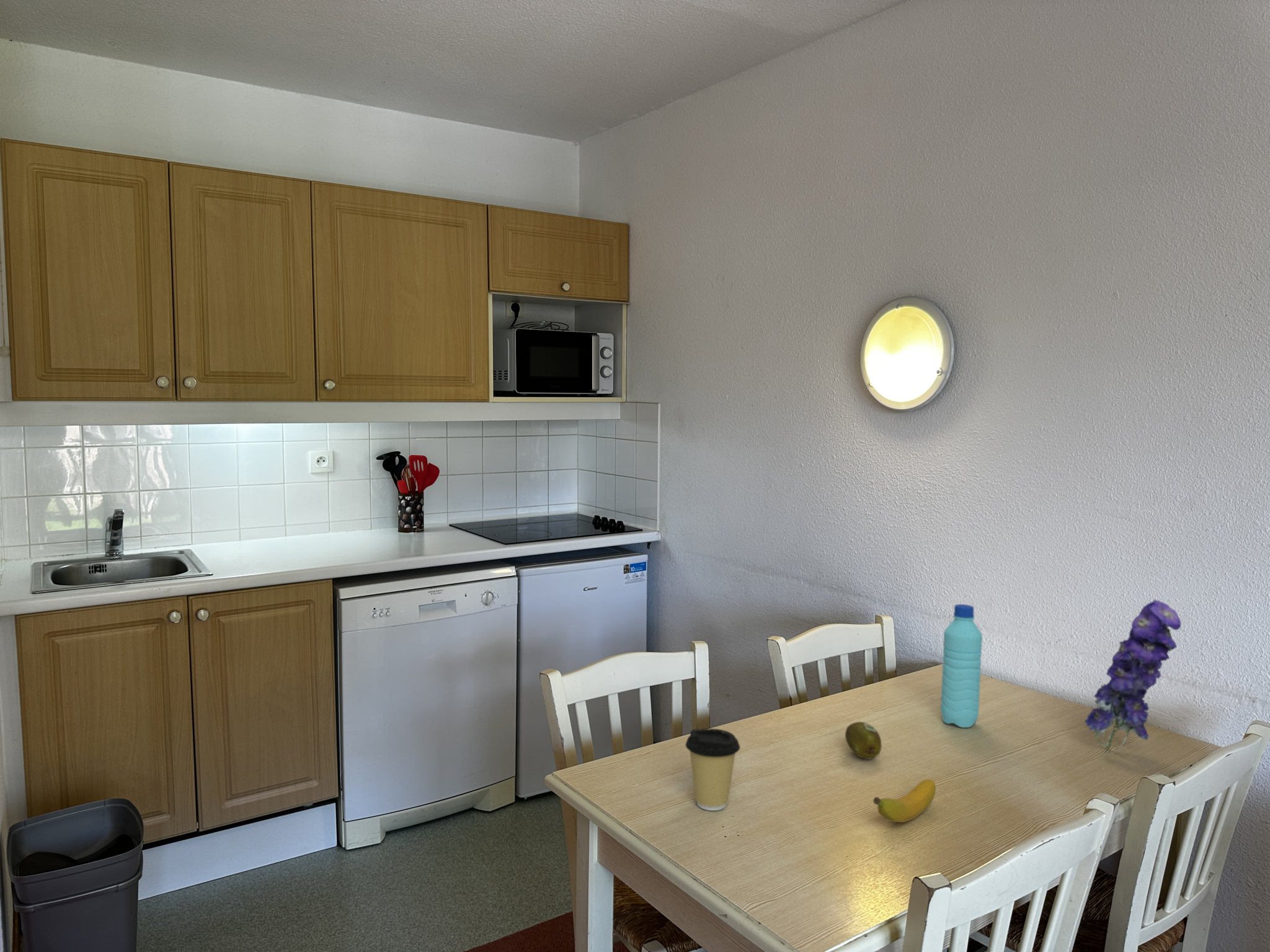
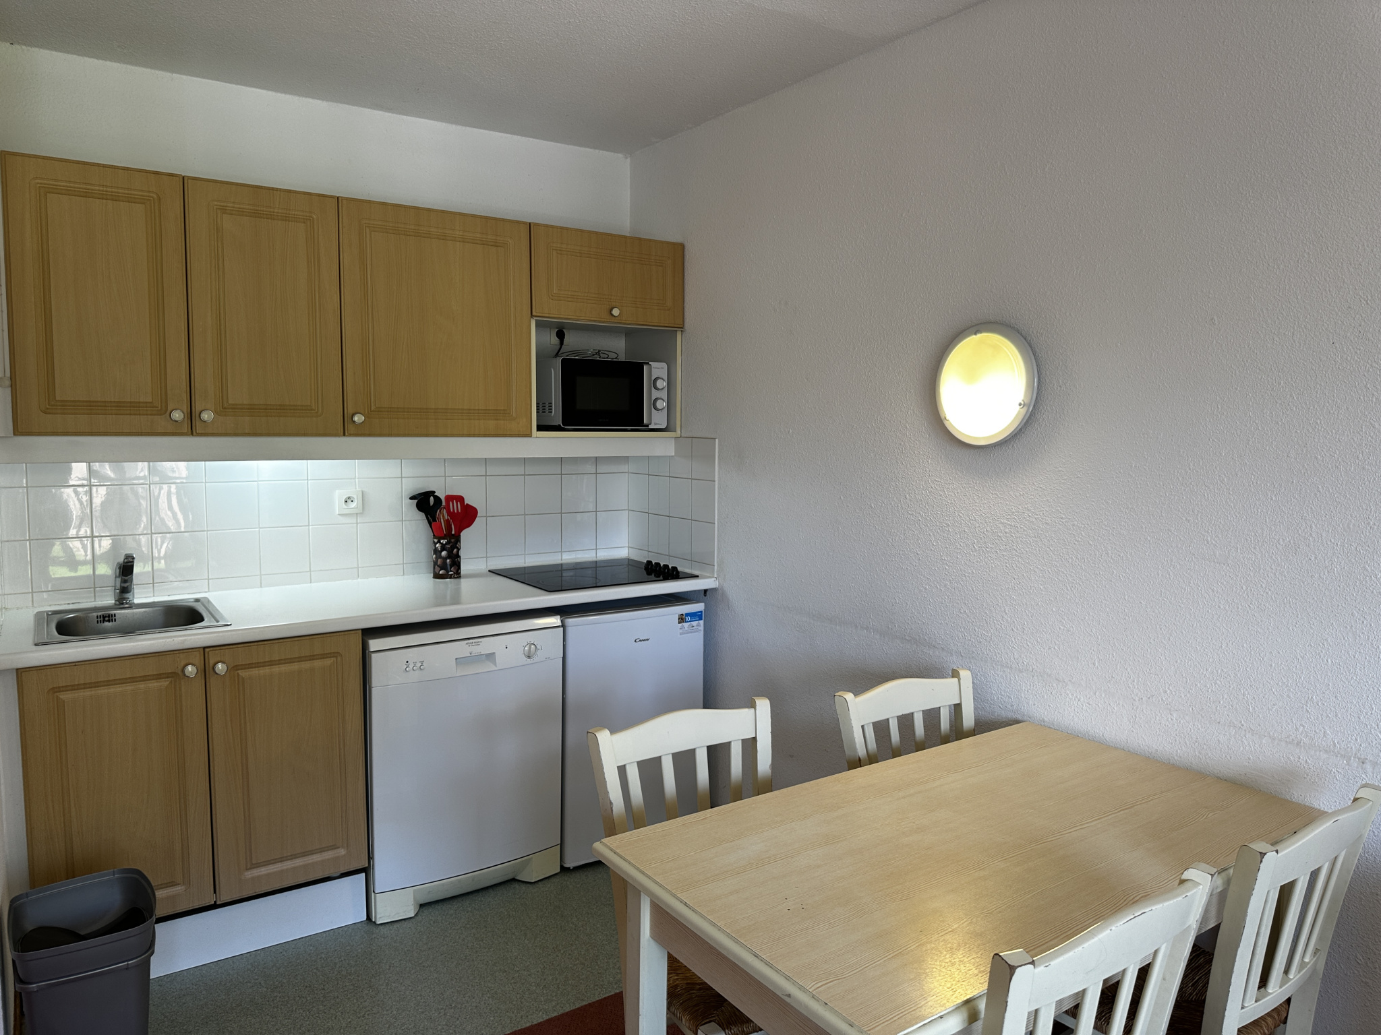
- coffee cup (712, 769)
- banana (905, 800)
- water bottle (961, 664)
- fruit (863, 740)
- flower (1133, 678)
